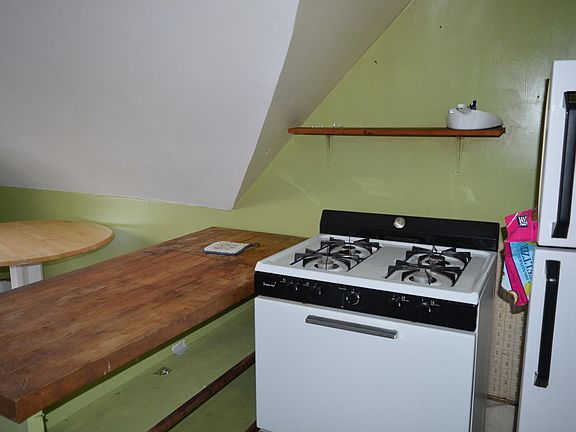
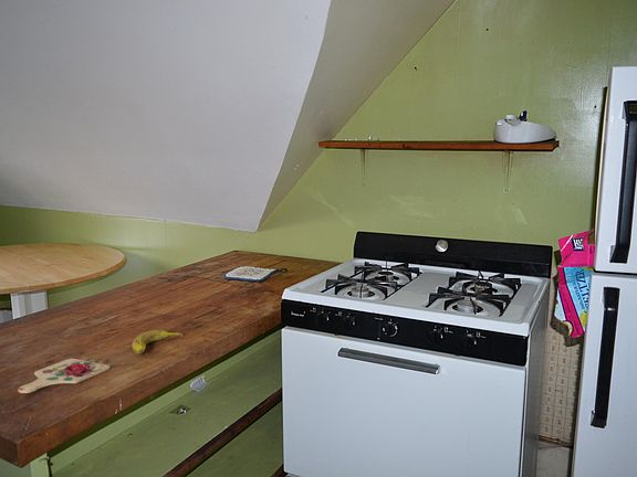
+ cutting board (58, 372)
+ fruit (154, 339)
